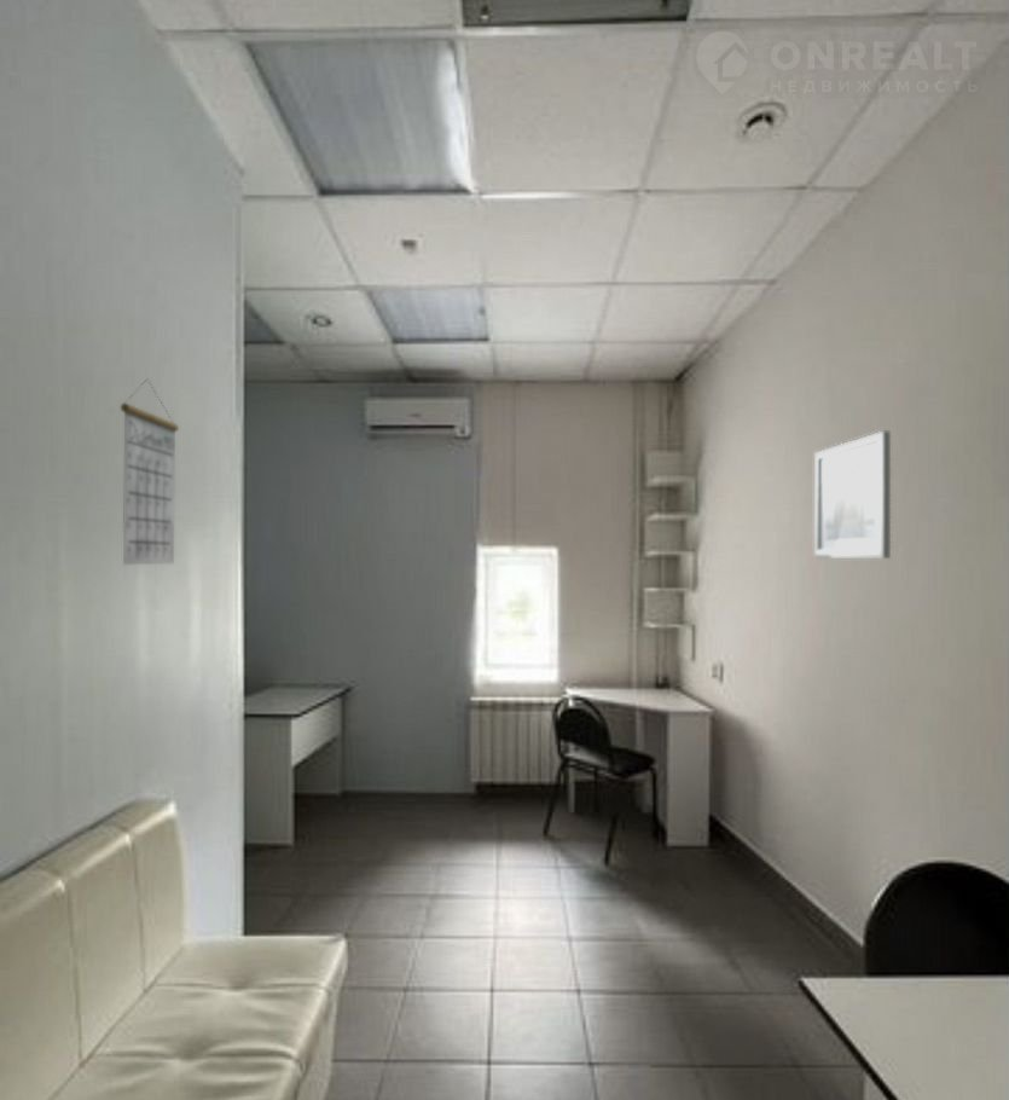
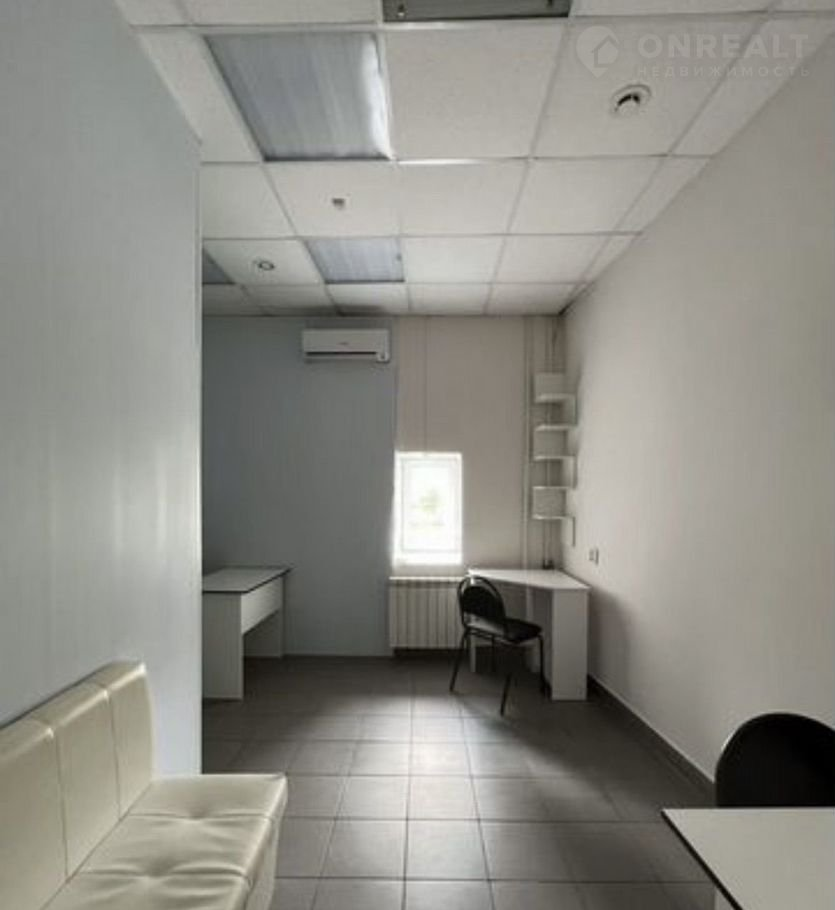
- wall art (848, 500)
- calendar (150, 470)
